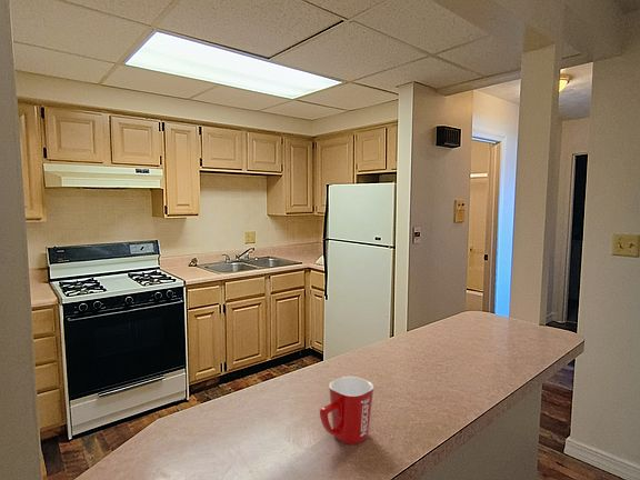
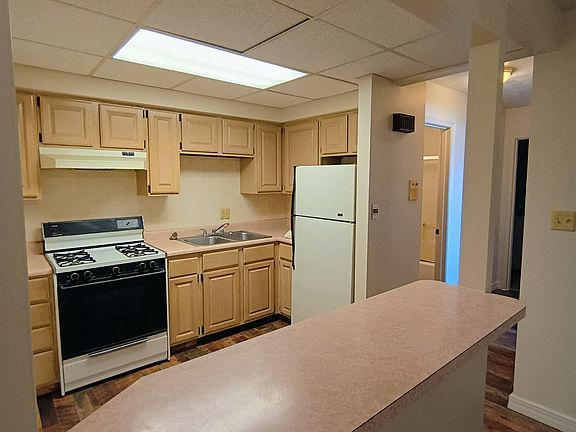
- mug (343, 413)
